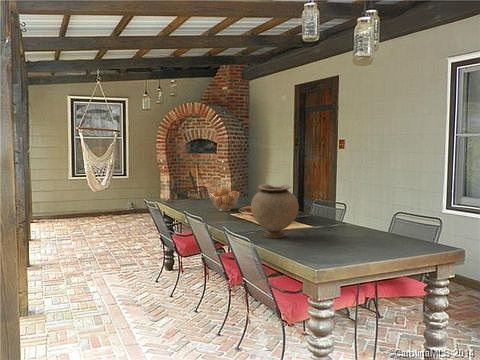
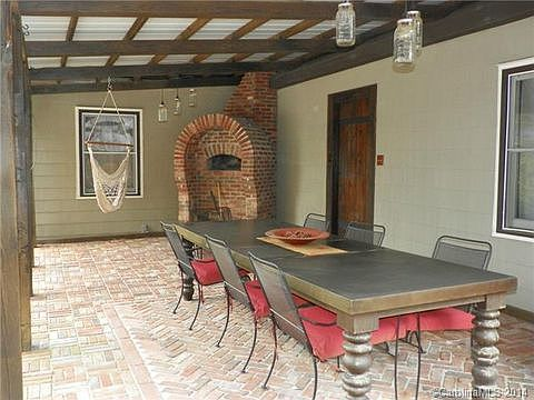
- fruit basket (224, 199)
- vase (274, 210)
